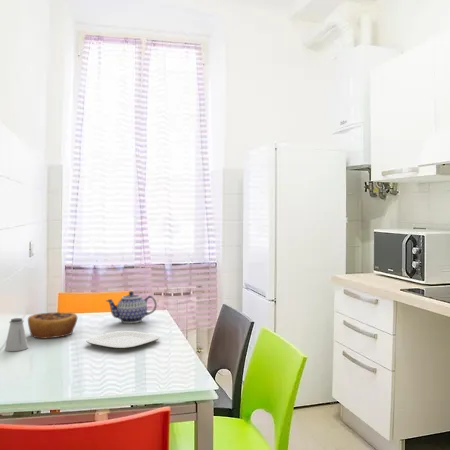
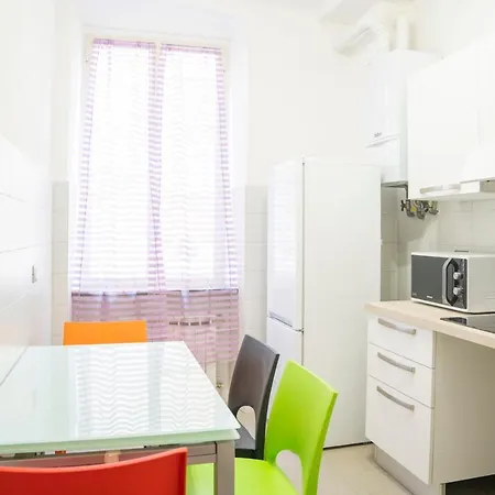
- saltshaker (16, 333)
- plate (123, 340)
- teapot (131, 306)
- pastry (52, 323)
